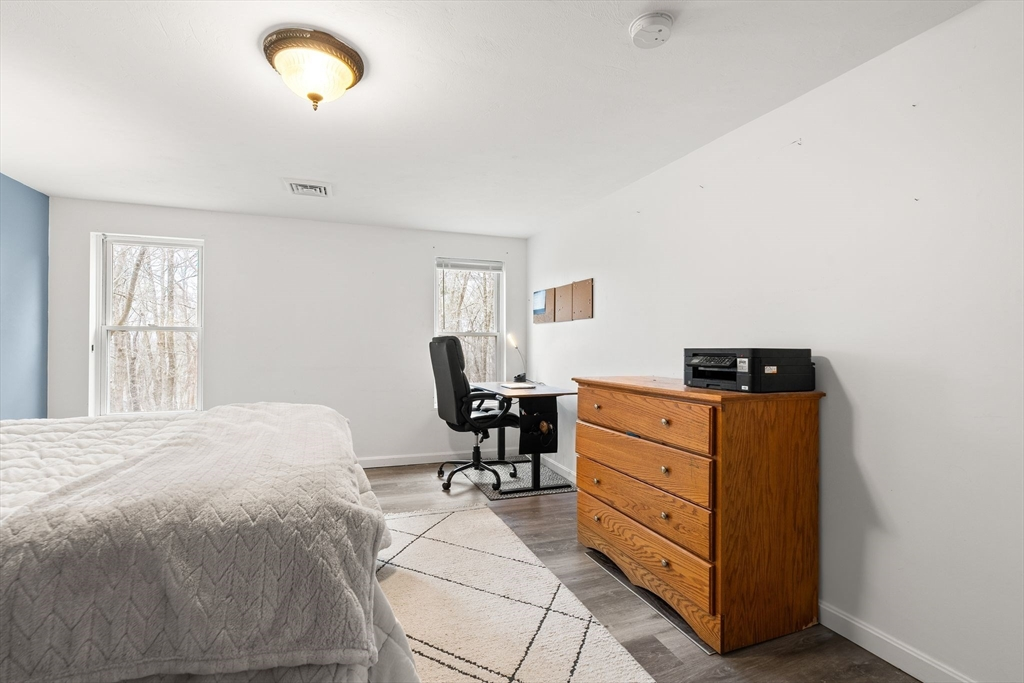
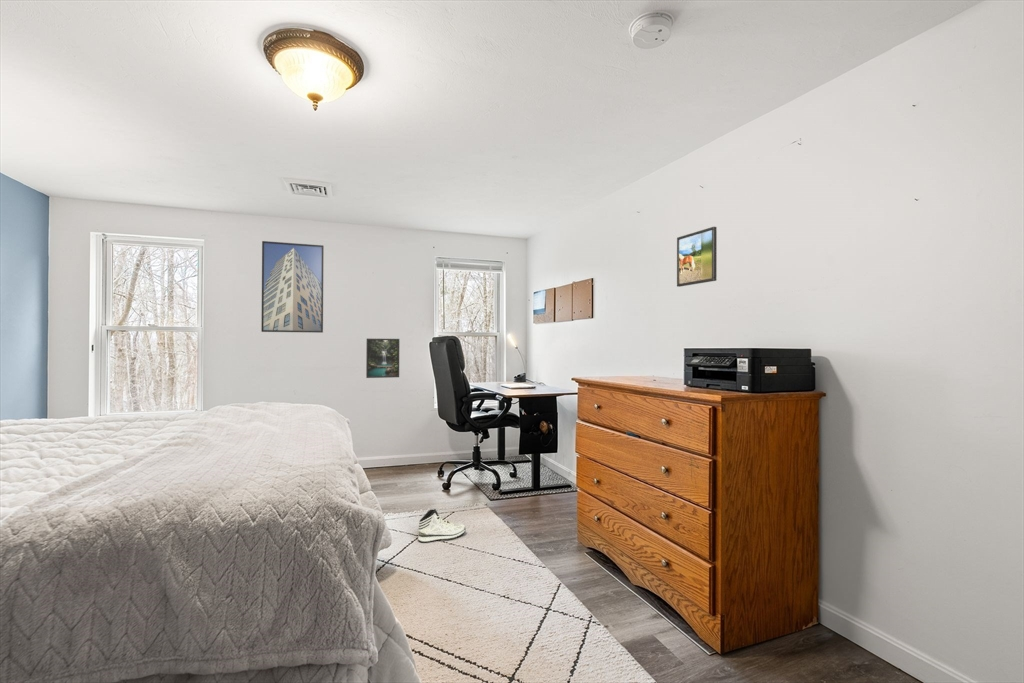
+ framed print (383, 358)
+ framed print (293, 287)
+ sneaker (442, 523)
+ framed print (695, 258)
